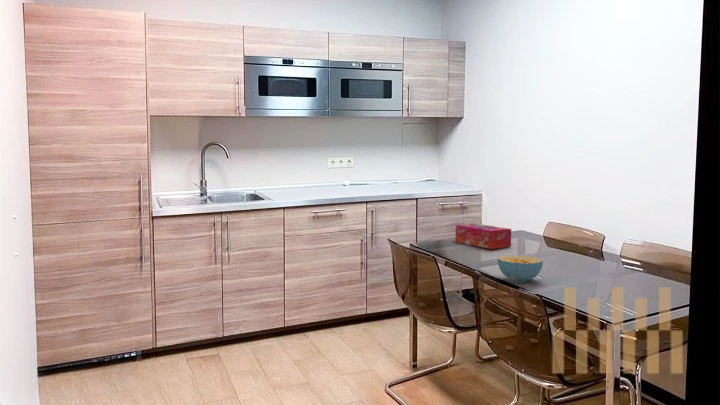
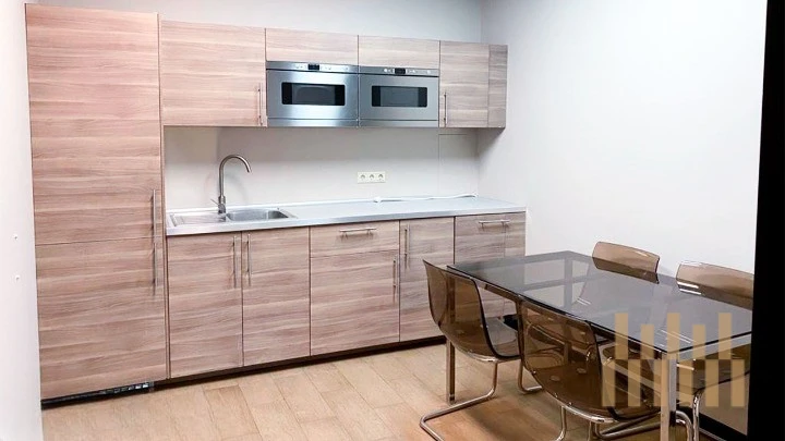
- tissue box (482, 235)
- cereal bowl (519, 269)
